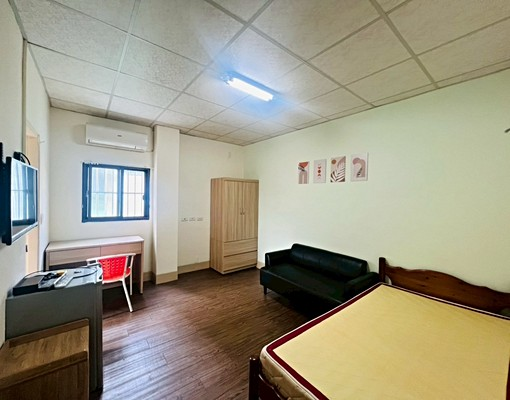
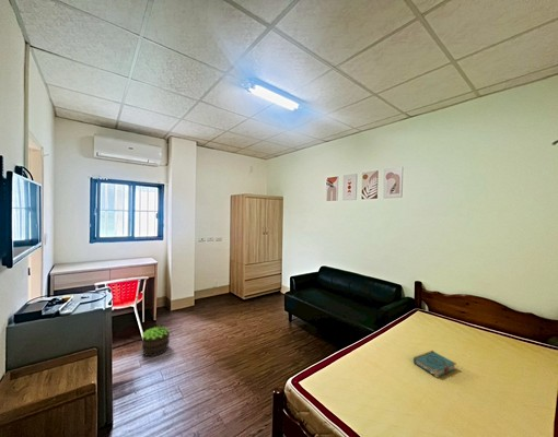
+ potted plant (155, 339)
+ book (433, 363)
